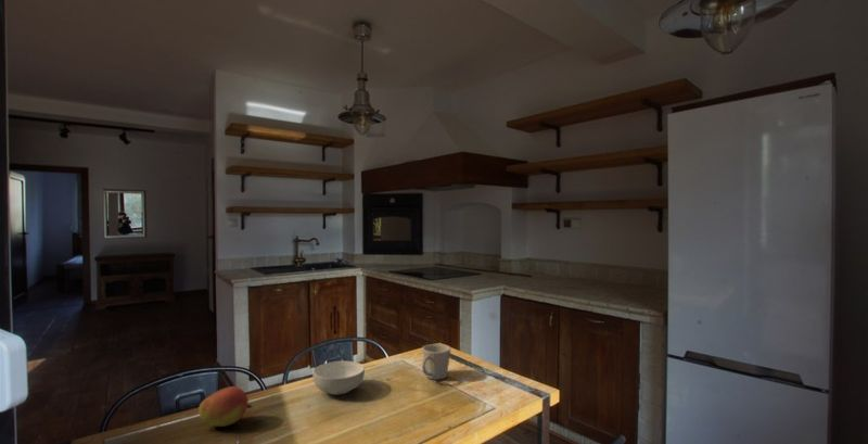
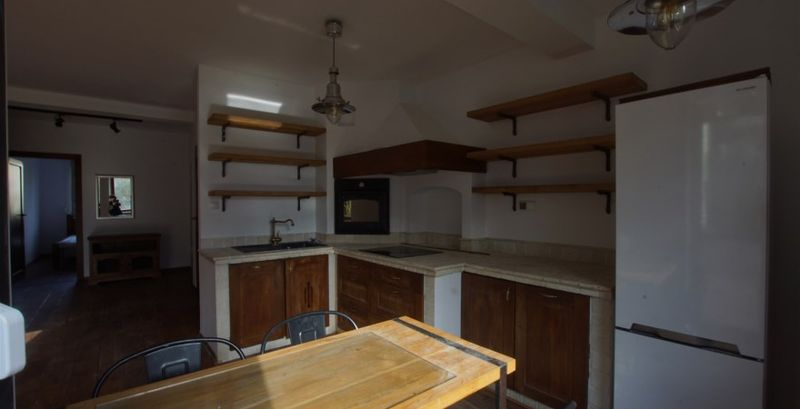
- fruit (226, 406)
- cereal bowl (339, 379)
- mug (433, 364)
